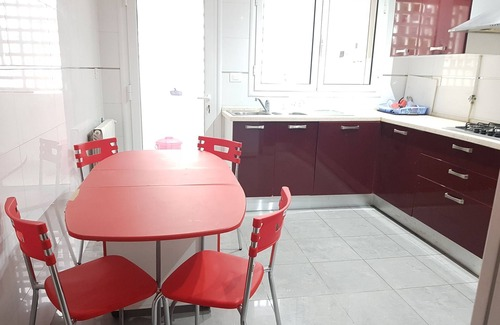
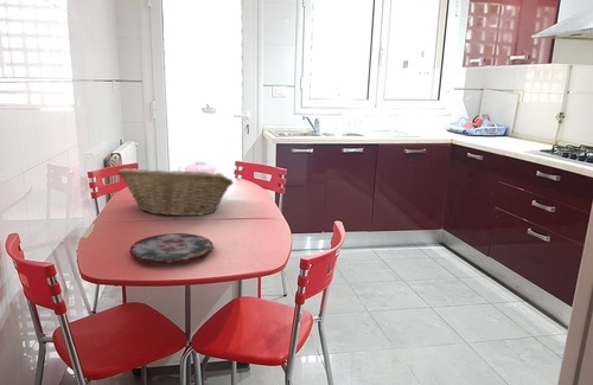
+ plate (172, 248)
+ fruit basket (176, 186)
